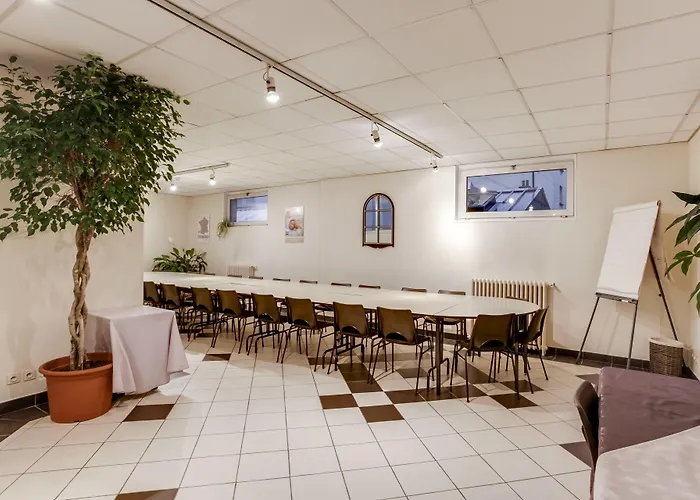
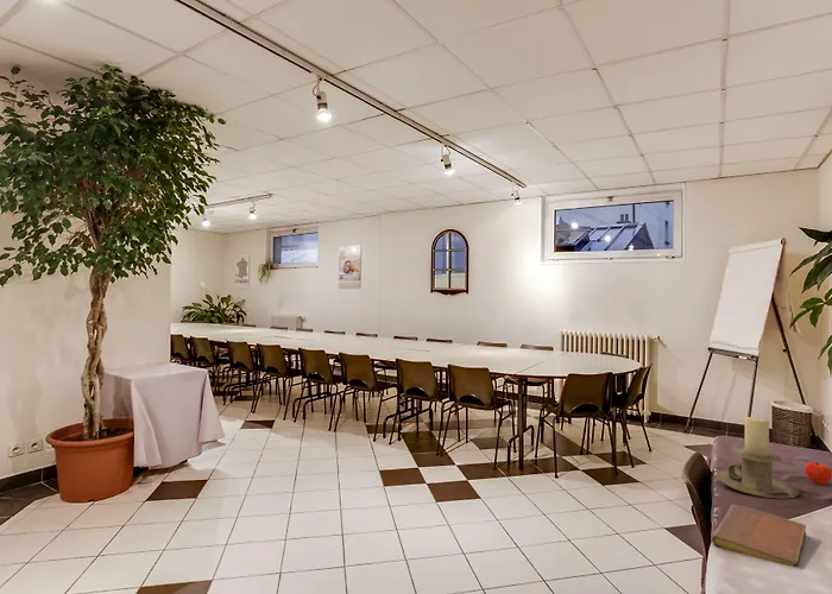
+ fruit (818, 472)
+ candle holder (756, 453)
+ notebook (759, 533)
